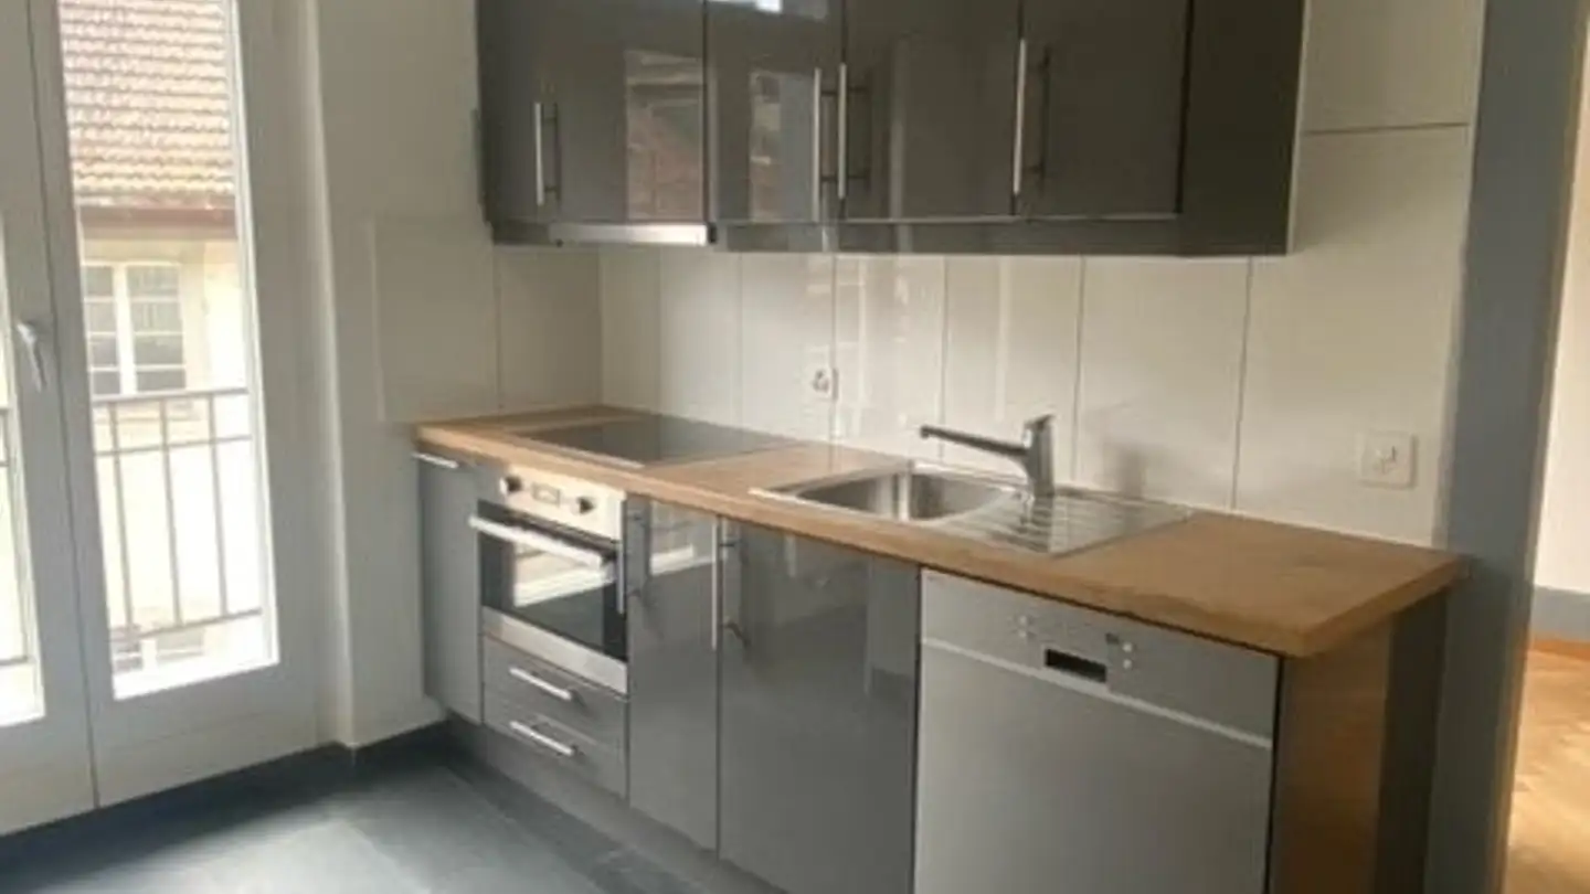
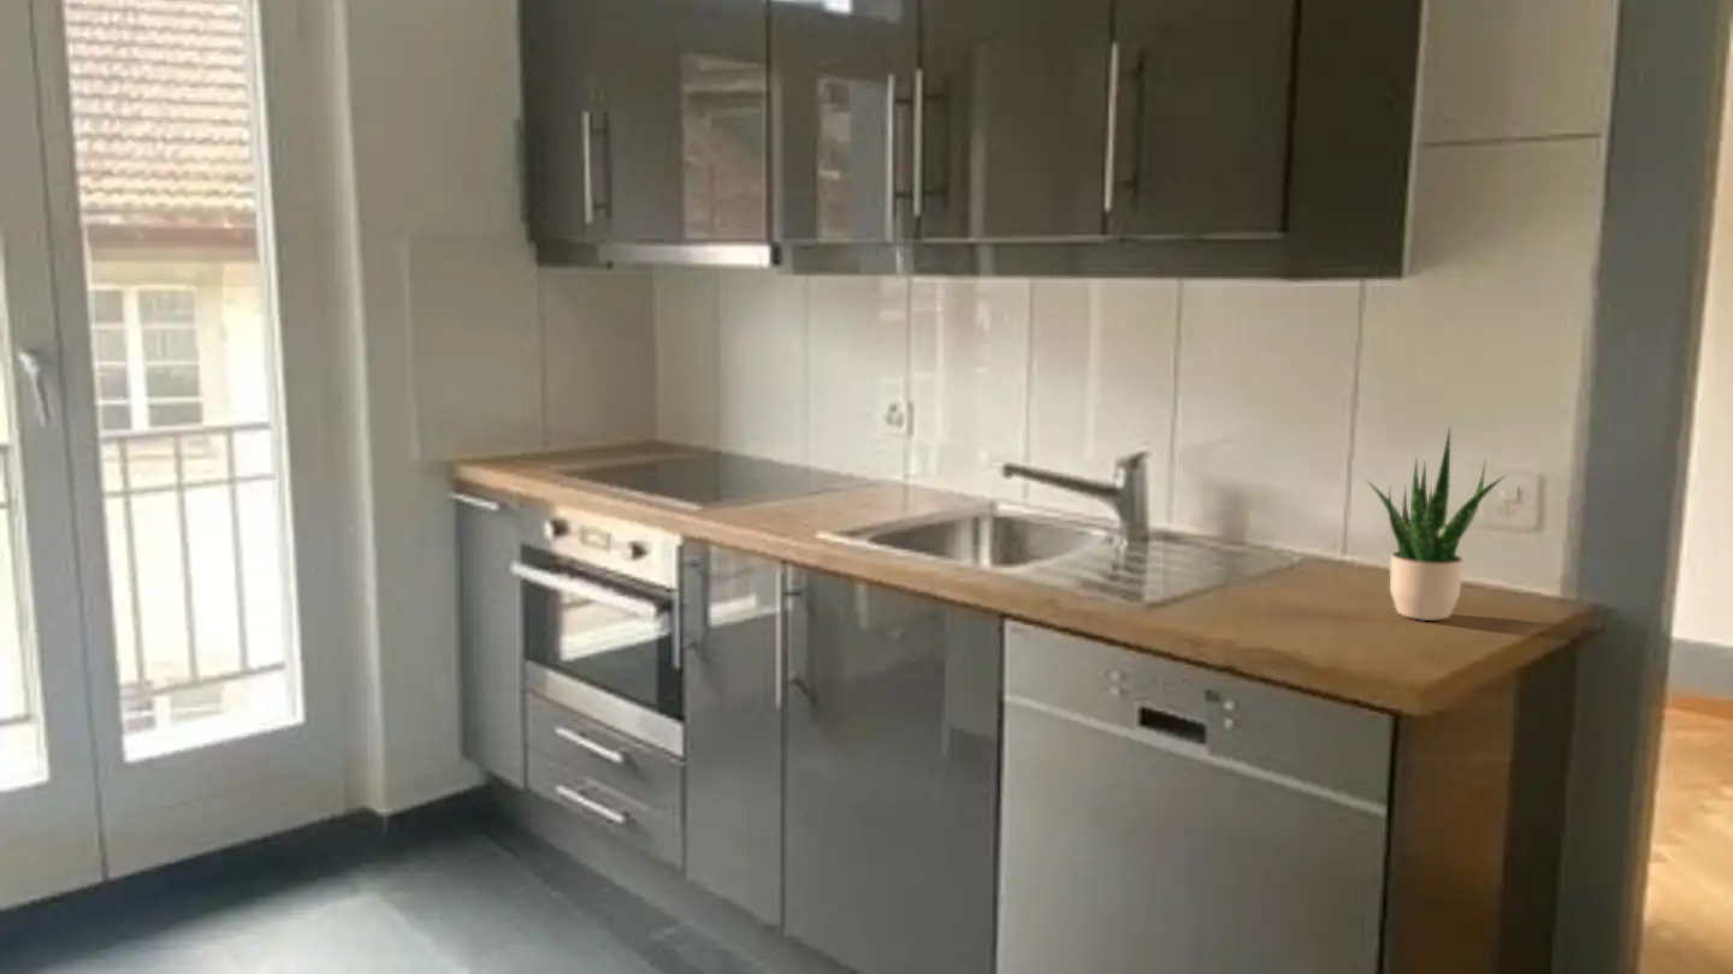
+ potted plant (1432, 524)
